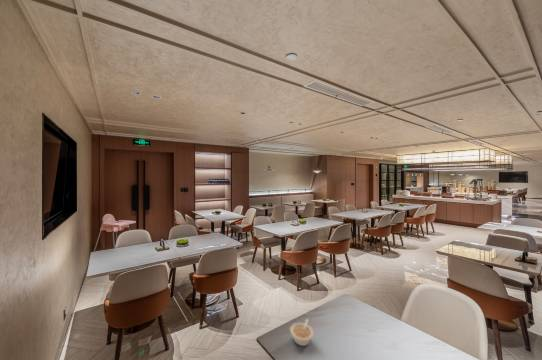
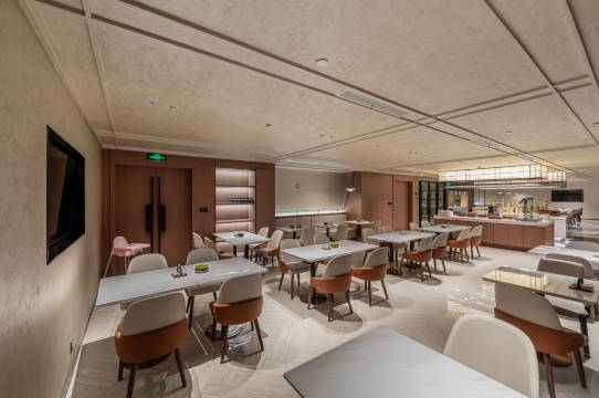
- legume (301, 333)
